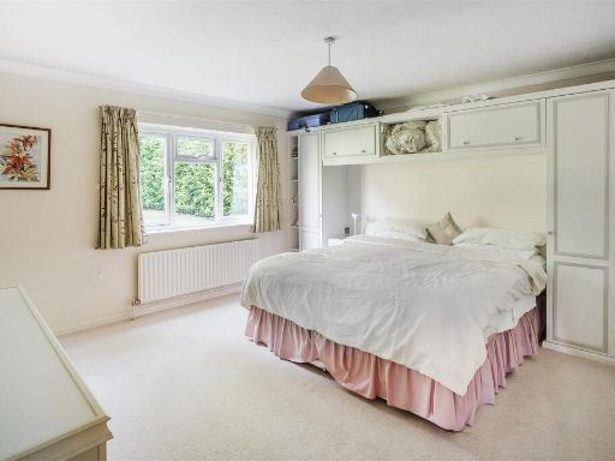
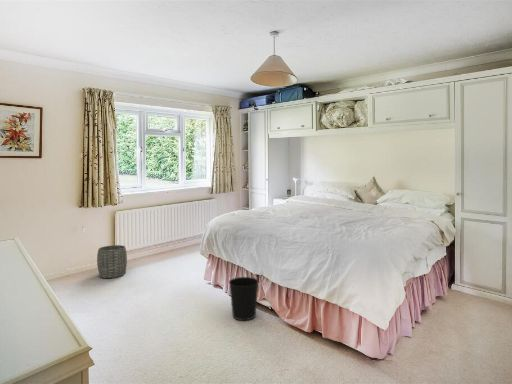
+ wastebasket (244, 298)
+ woven basket (112, 261)
